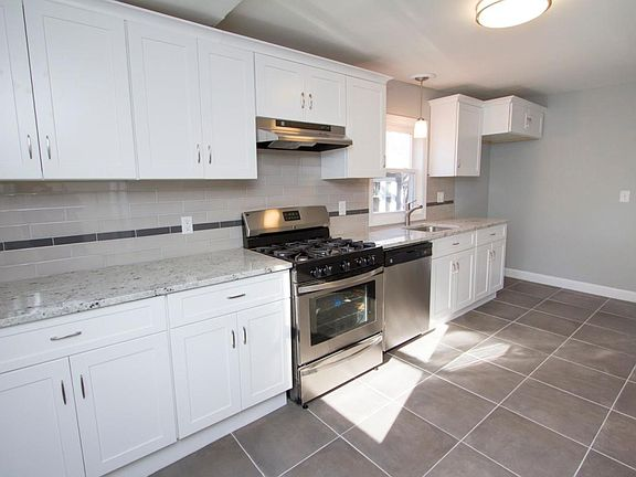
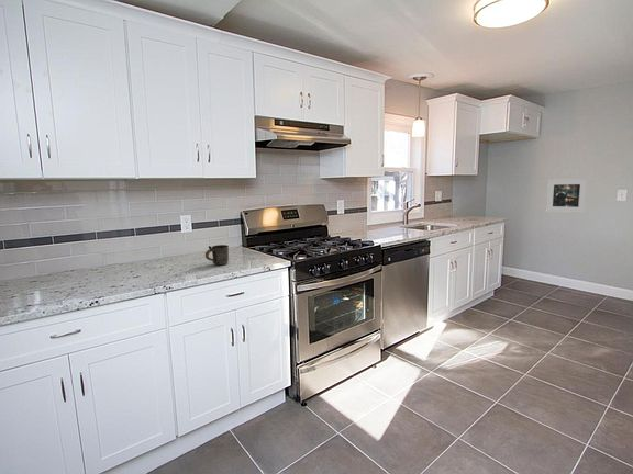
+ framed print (566, 195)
+ mug (215, 255)
